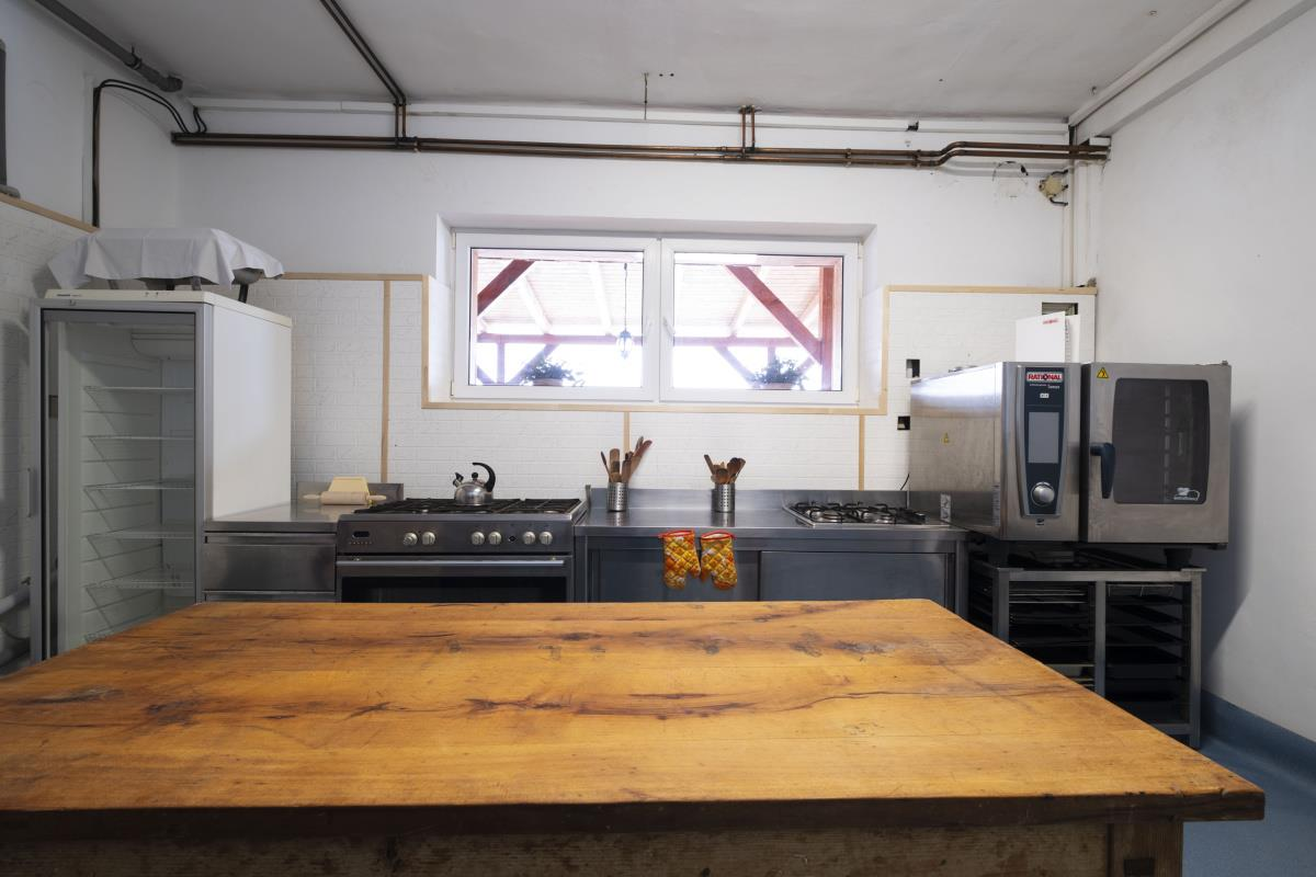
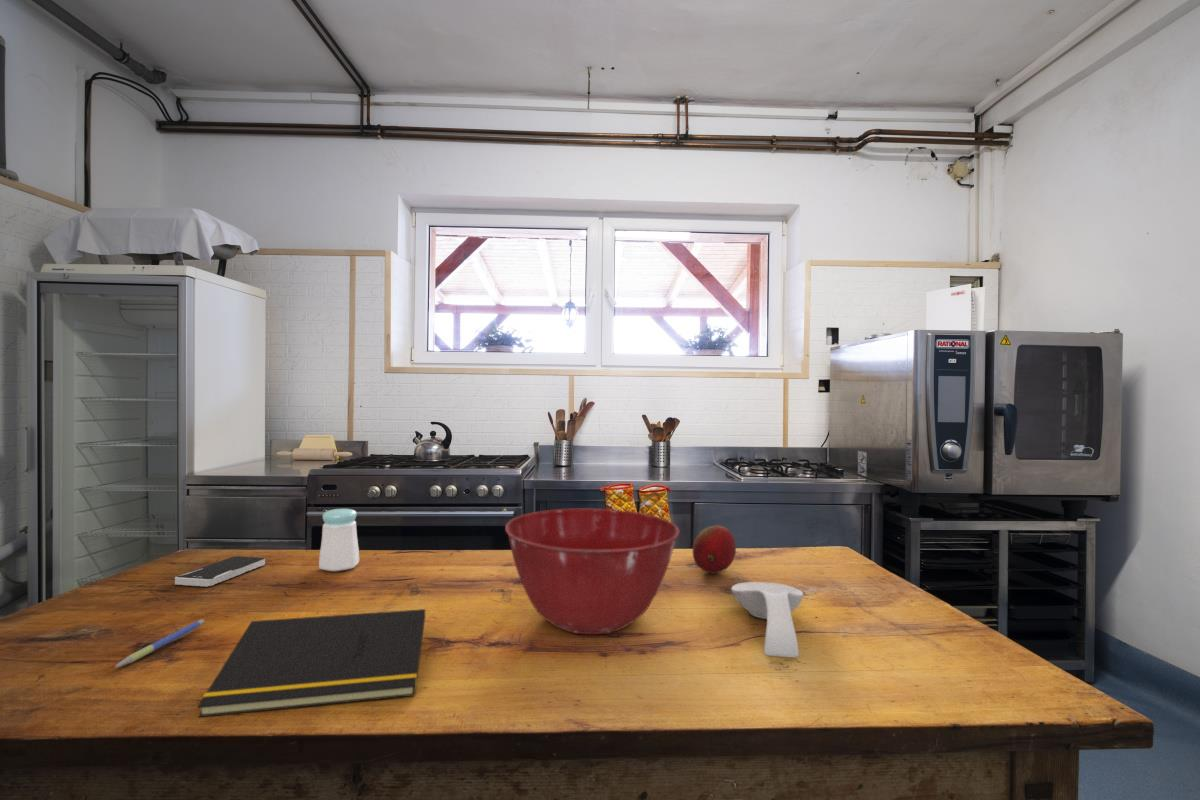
+ pen (162, 642)
+ notepad (327, 655)
+ mixing bowl (591, 571)
+ spoon rest (771, 604)
+ salt shaker (339, 538)
+ smartphone (222, 570)
+ fruit (713, 548)
